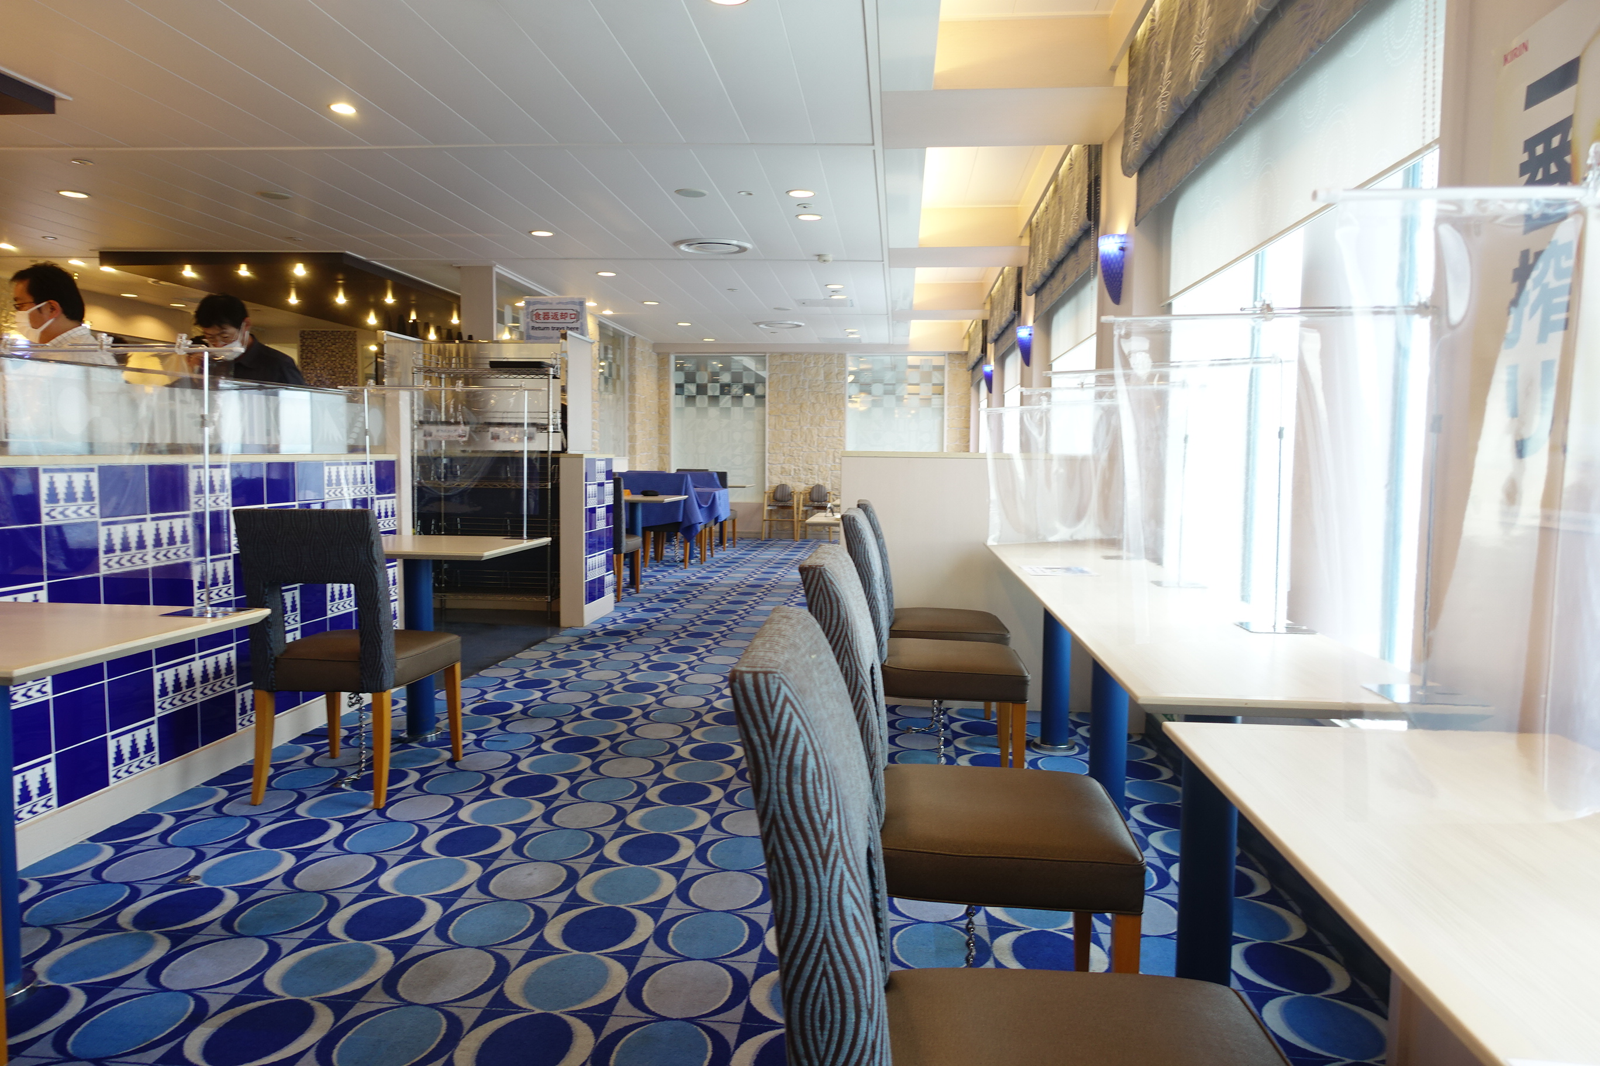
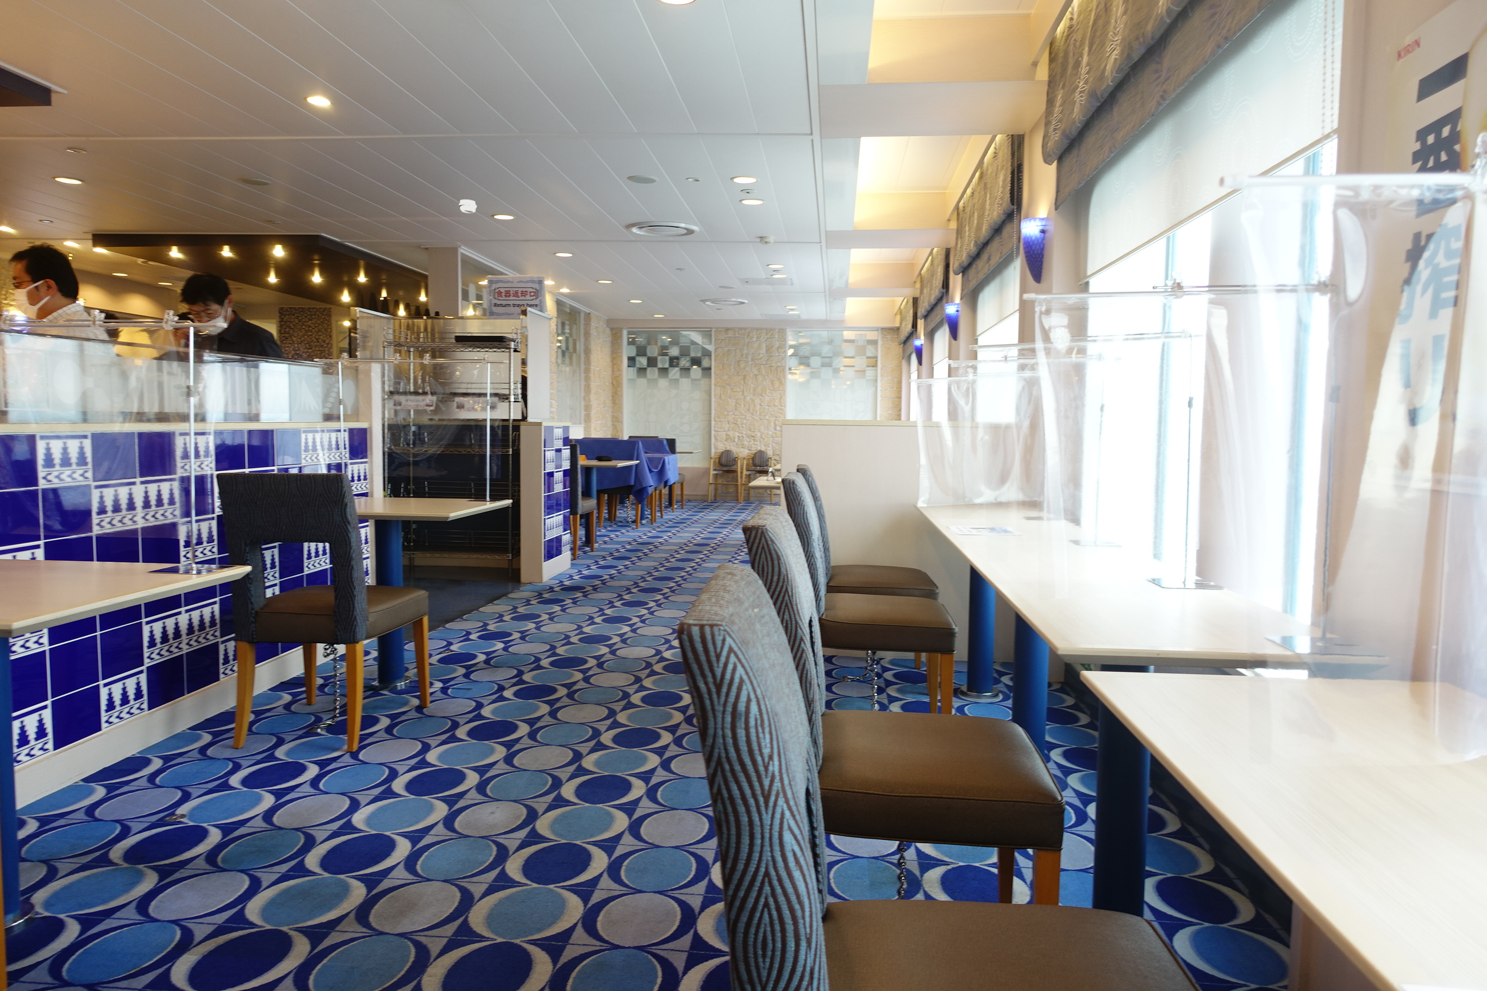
+ smoke detector (467, 207)
